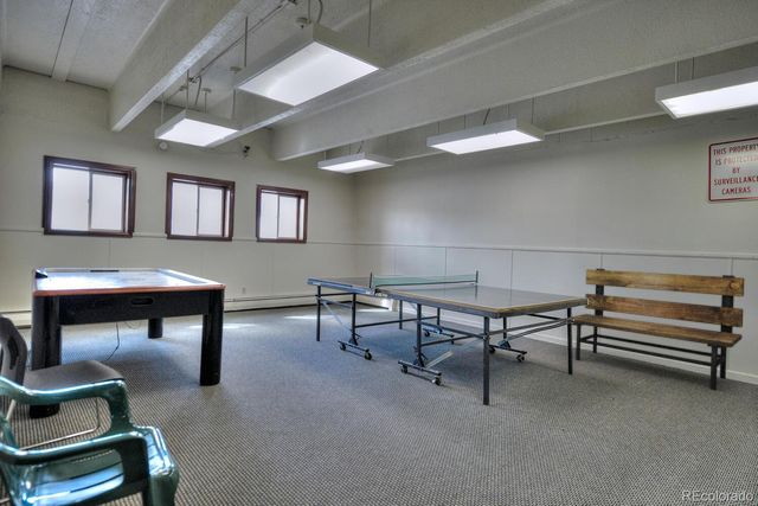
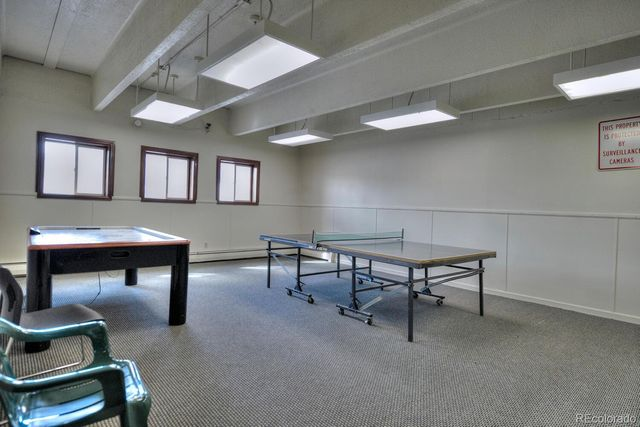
- bench (644, 321)
